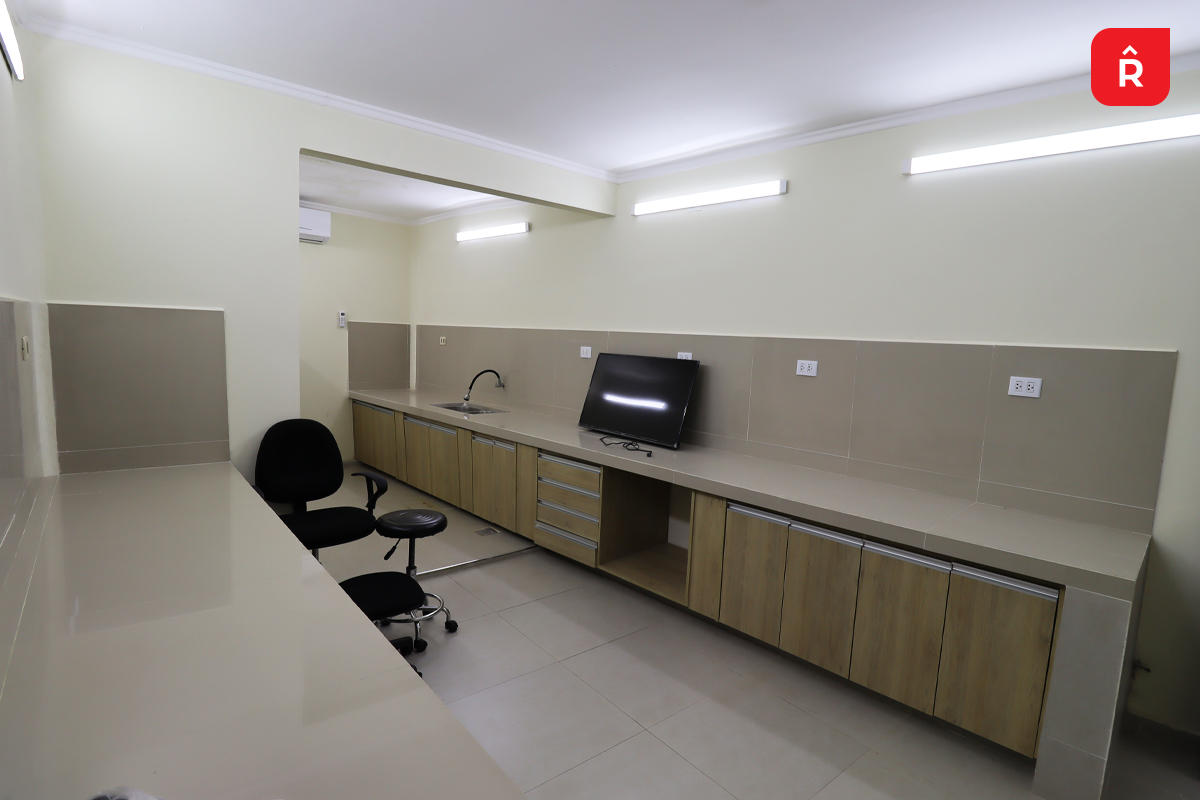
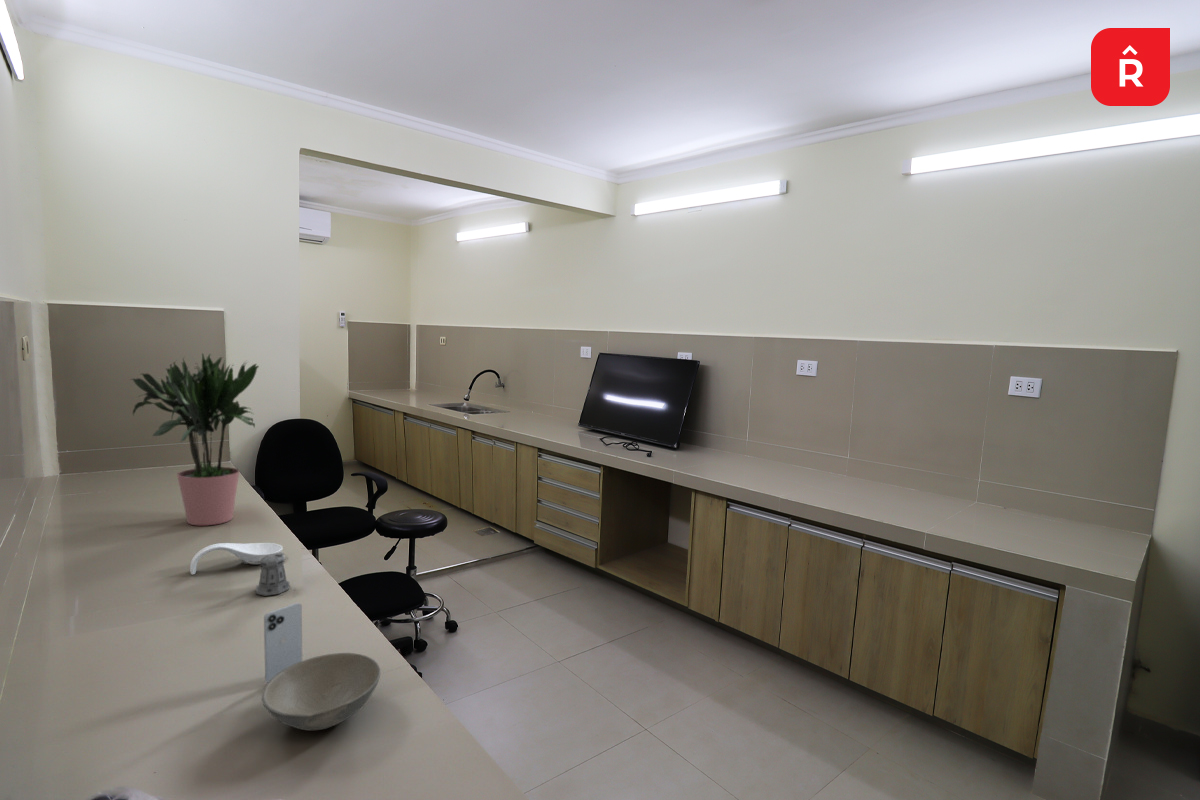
+ soup bowl (323, 698)
+ smartphone (283, 642)
+ potted plant (190, 440)
+ pepper shaker (269, 571)
+ spoon rest (238, 553)
